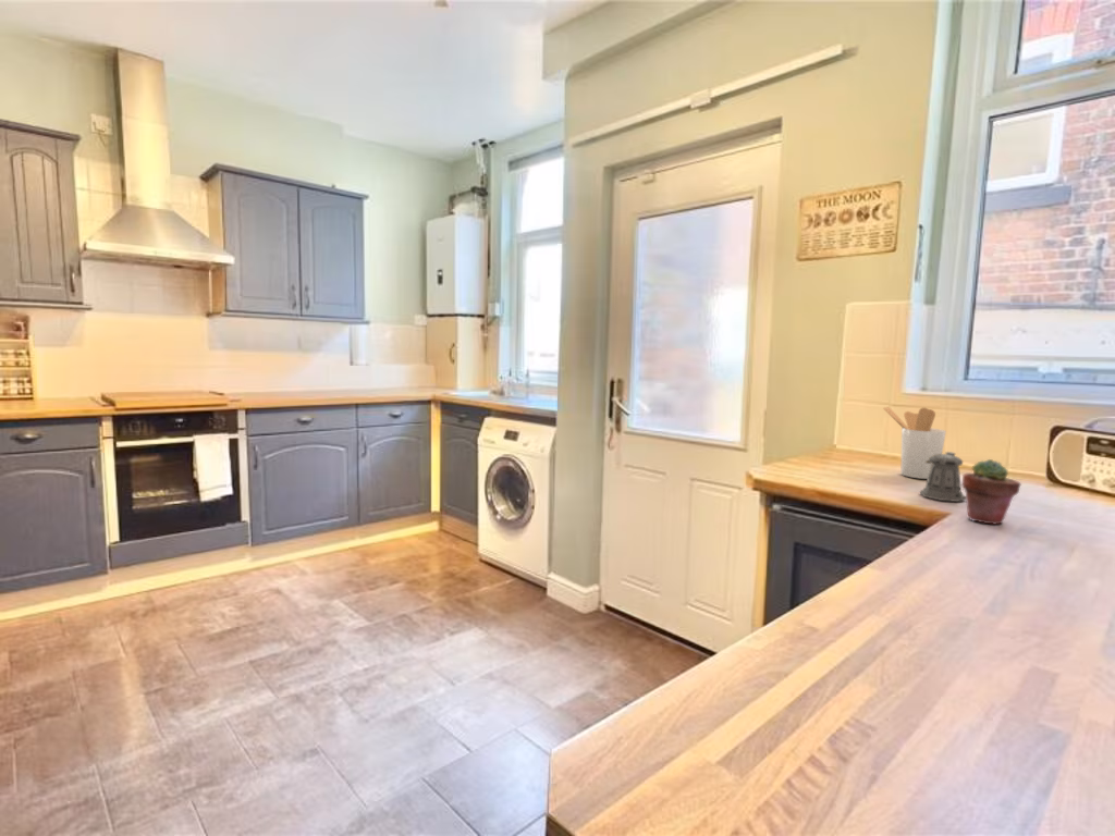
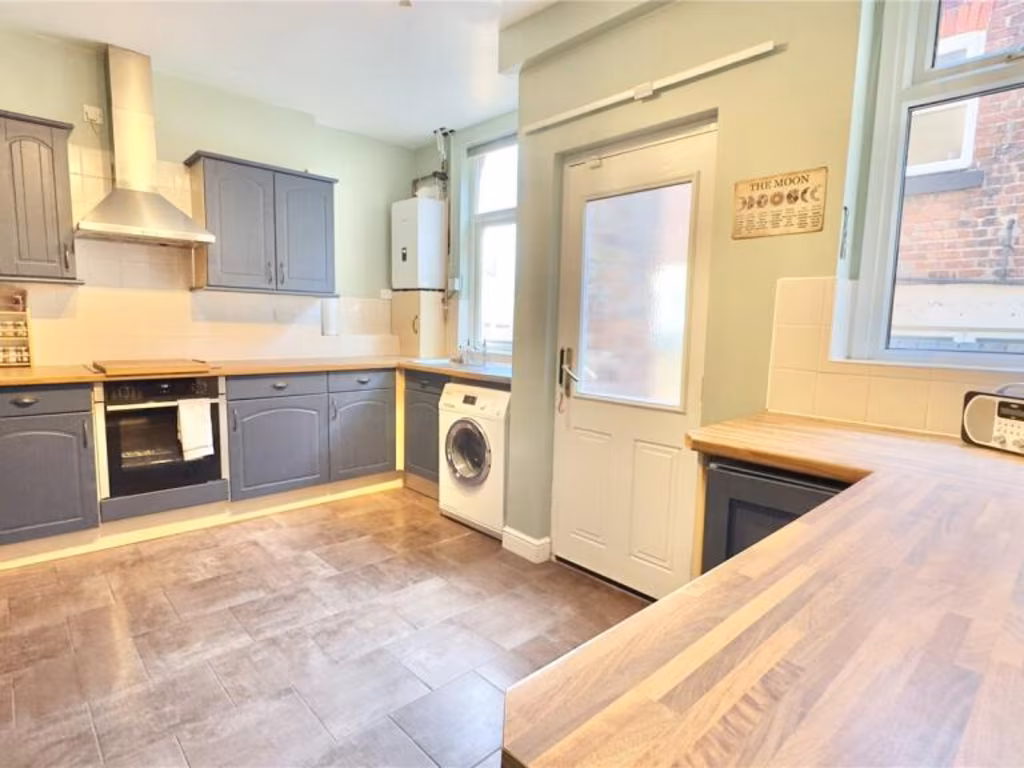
- utensil holder (910, 440)
- potted succulent (989, 490)
- pepper shaker (941, 475)
